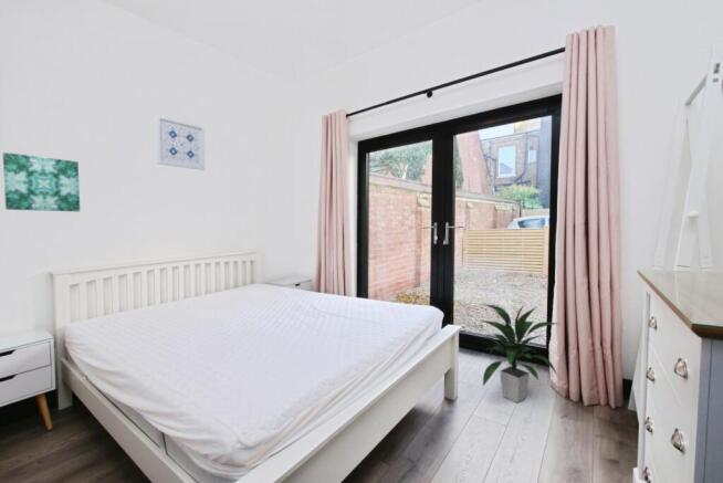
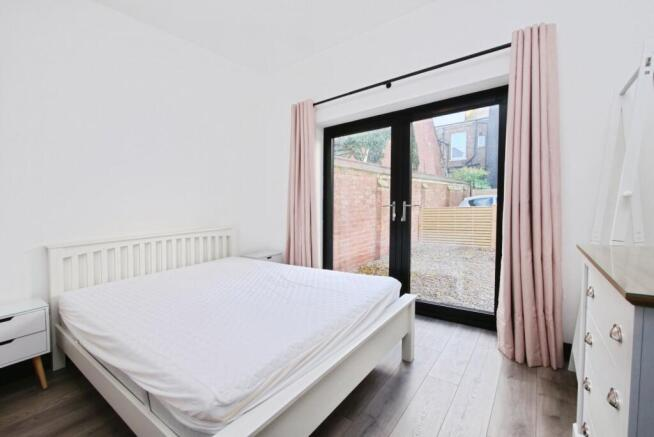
- wall art (181, 144)
- wall art (43, 183)
- indoor plant (511, 348)
